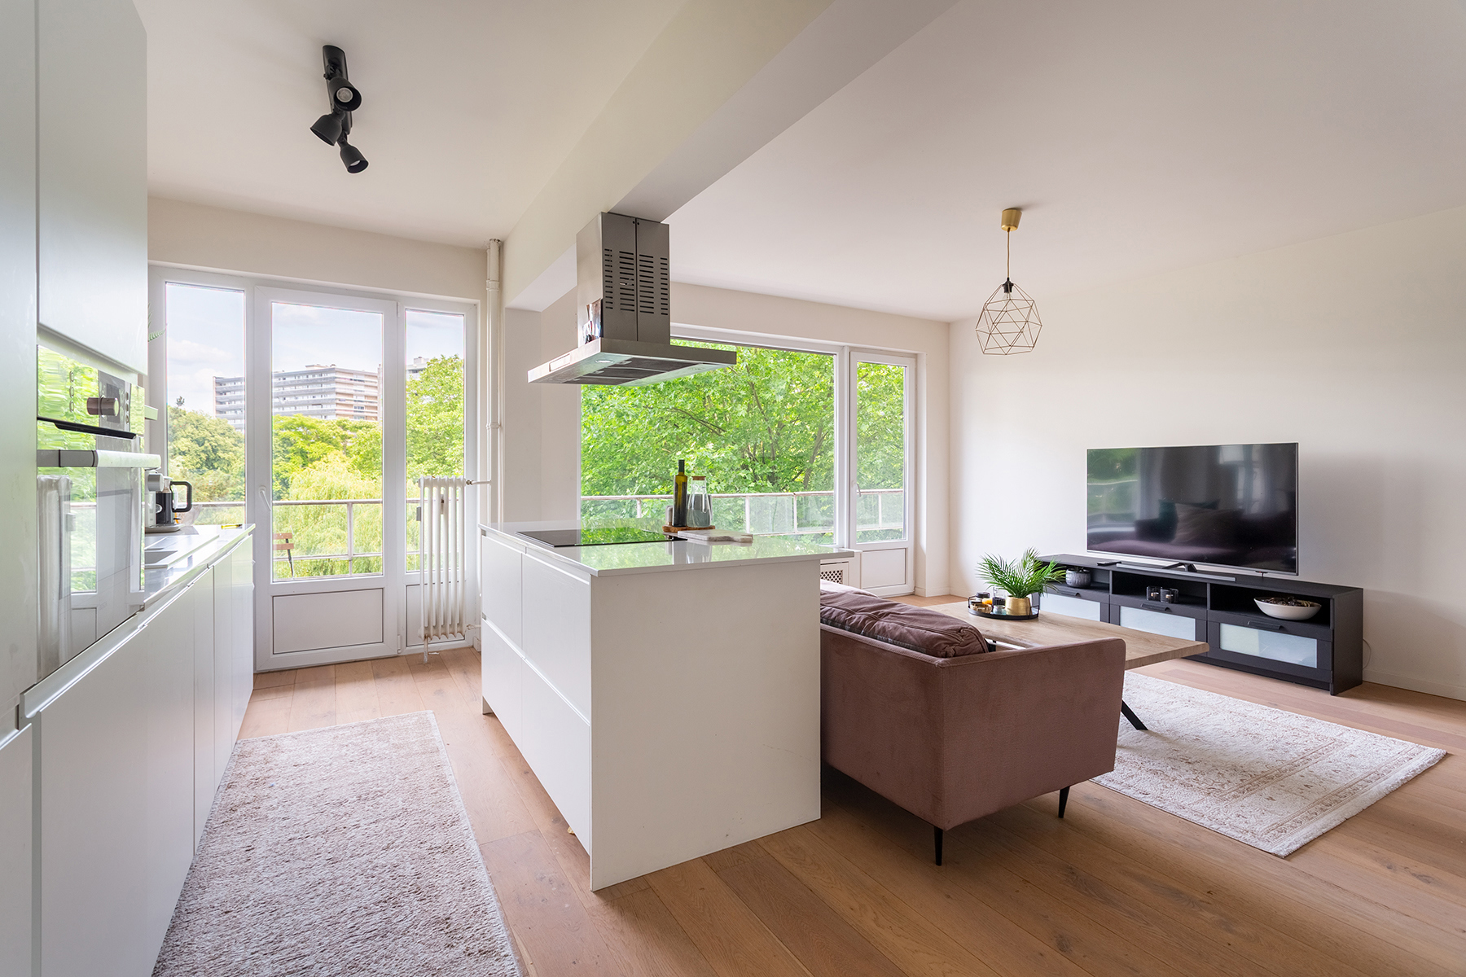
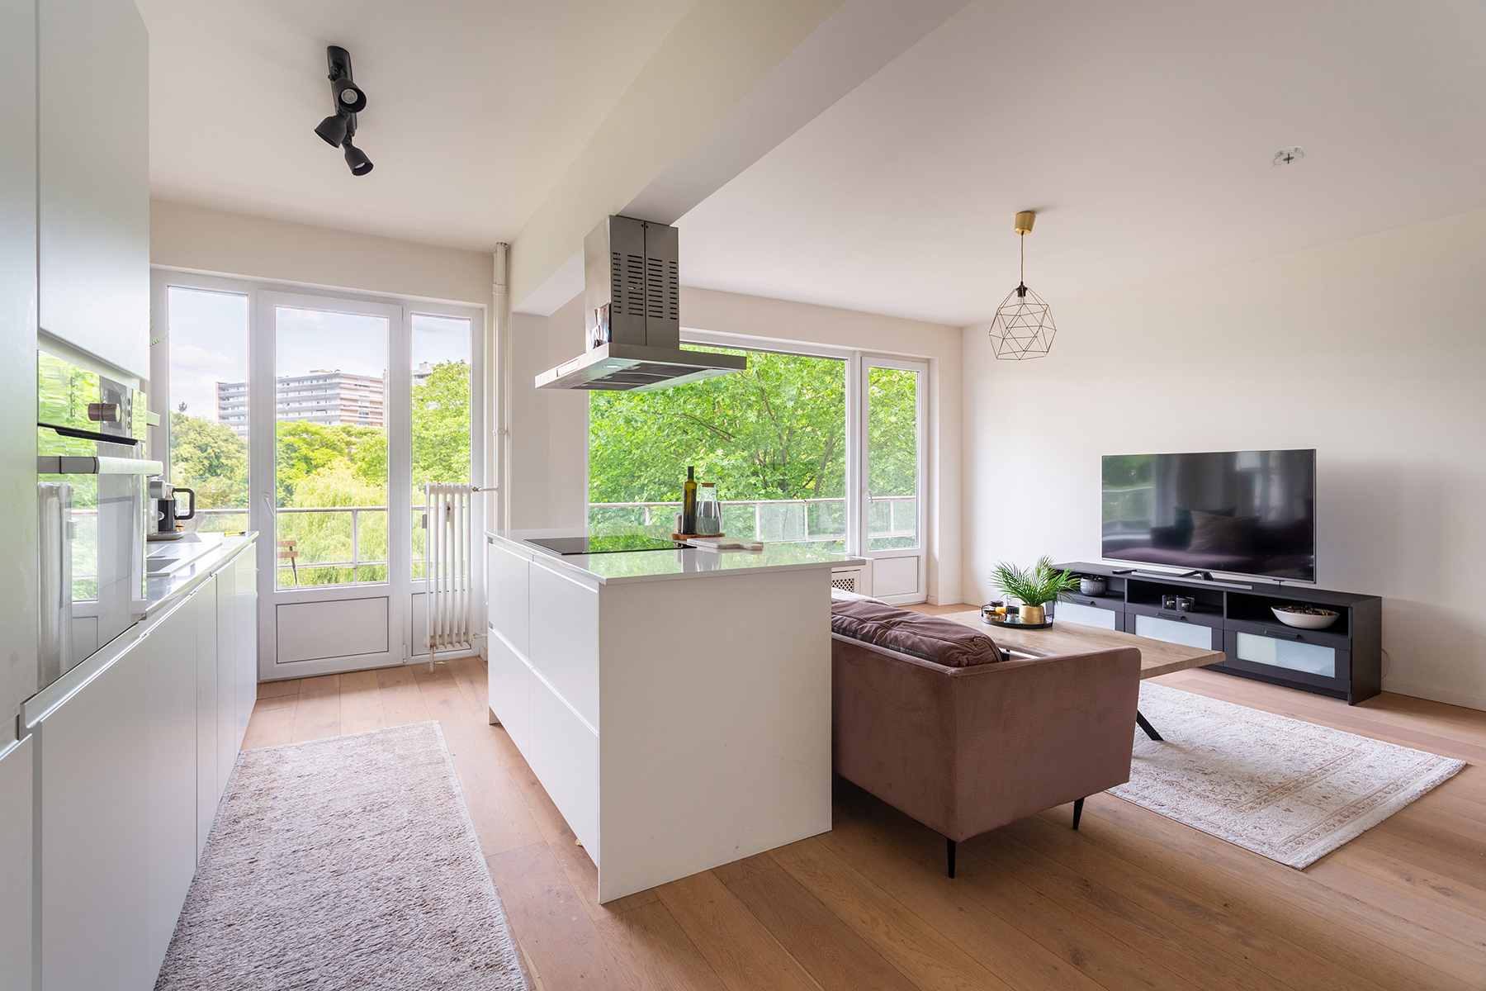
+ smoke detector (1287, 155)
